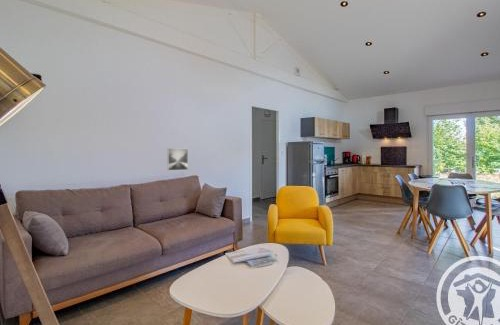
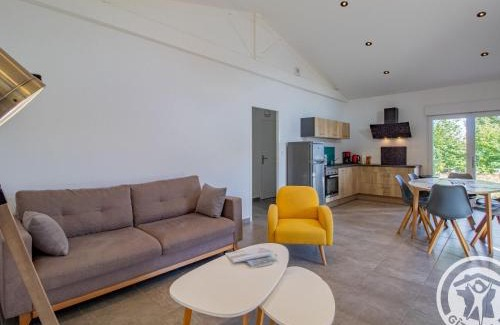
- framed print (177, 159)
